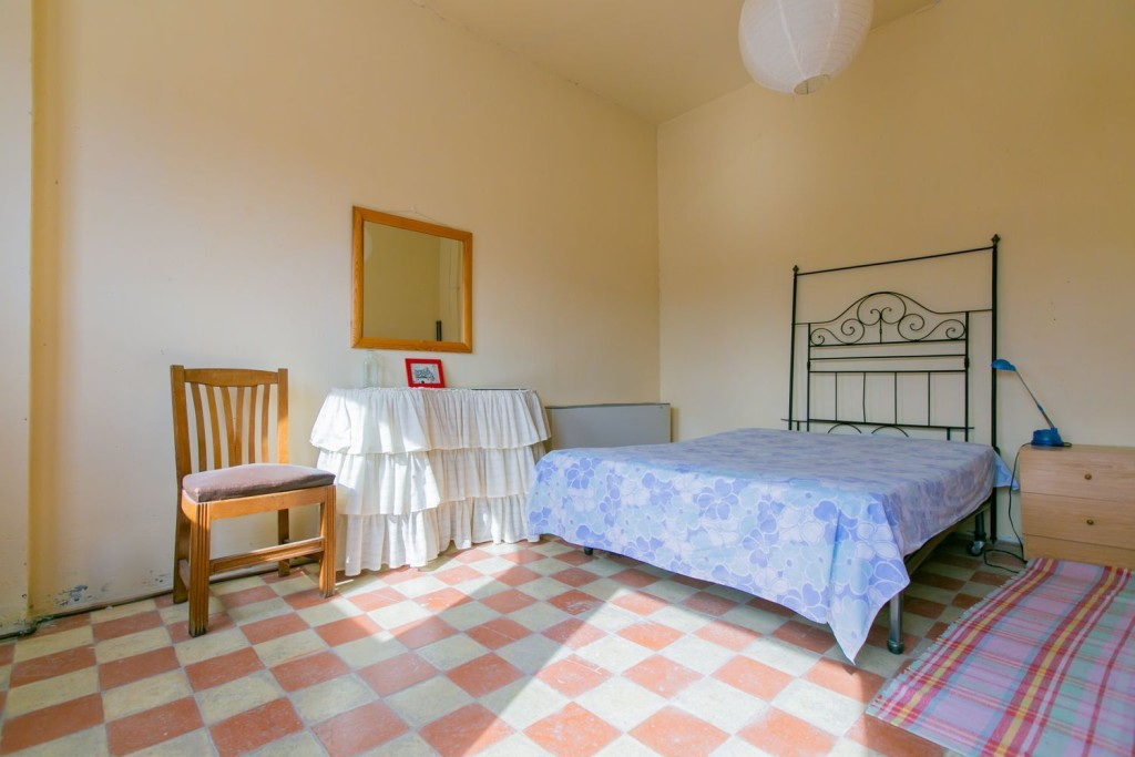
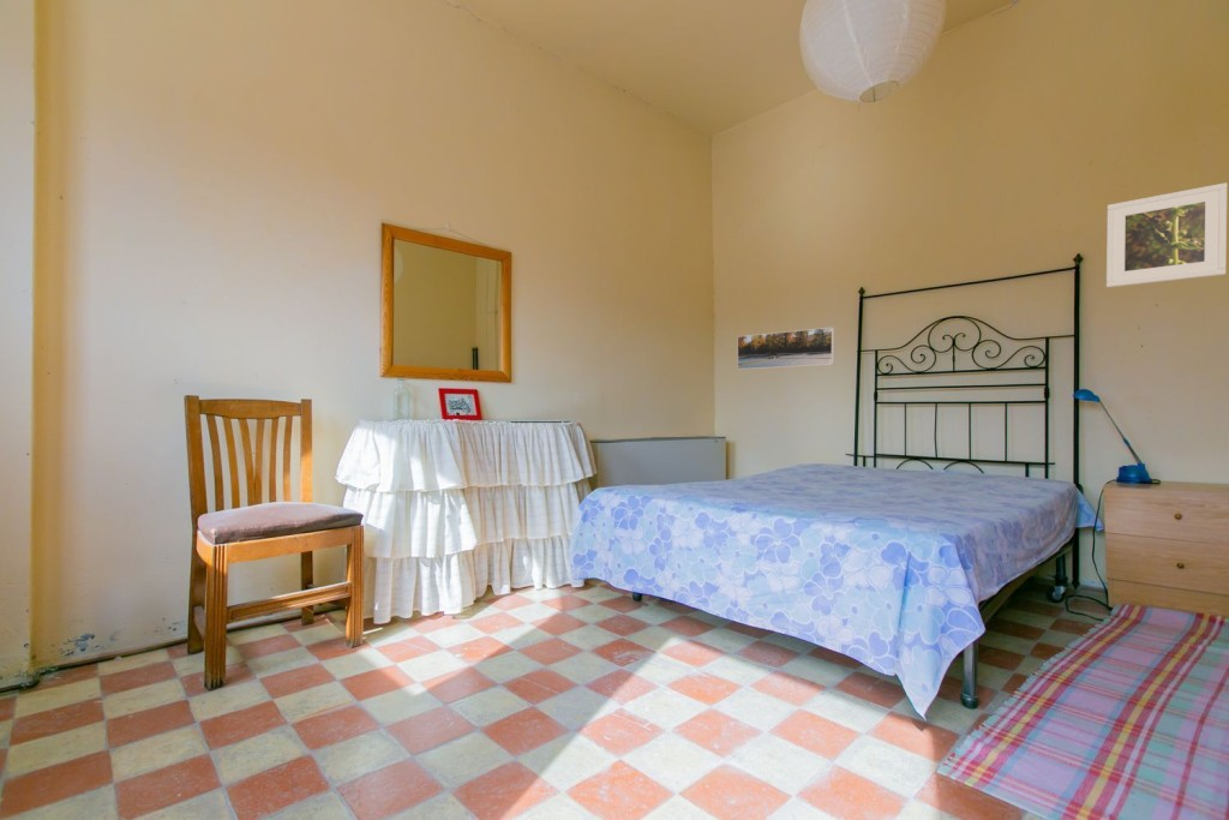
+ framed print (783, 349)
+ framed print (1163, 238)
